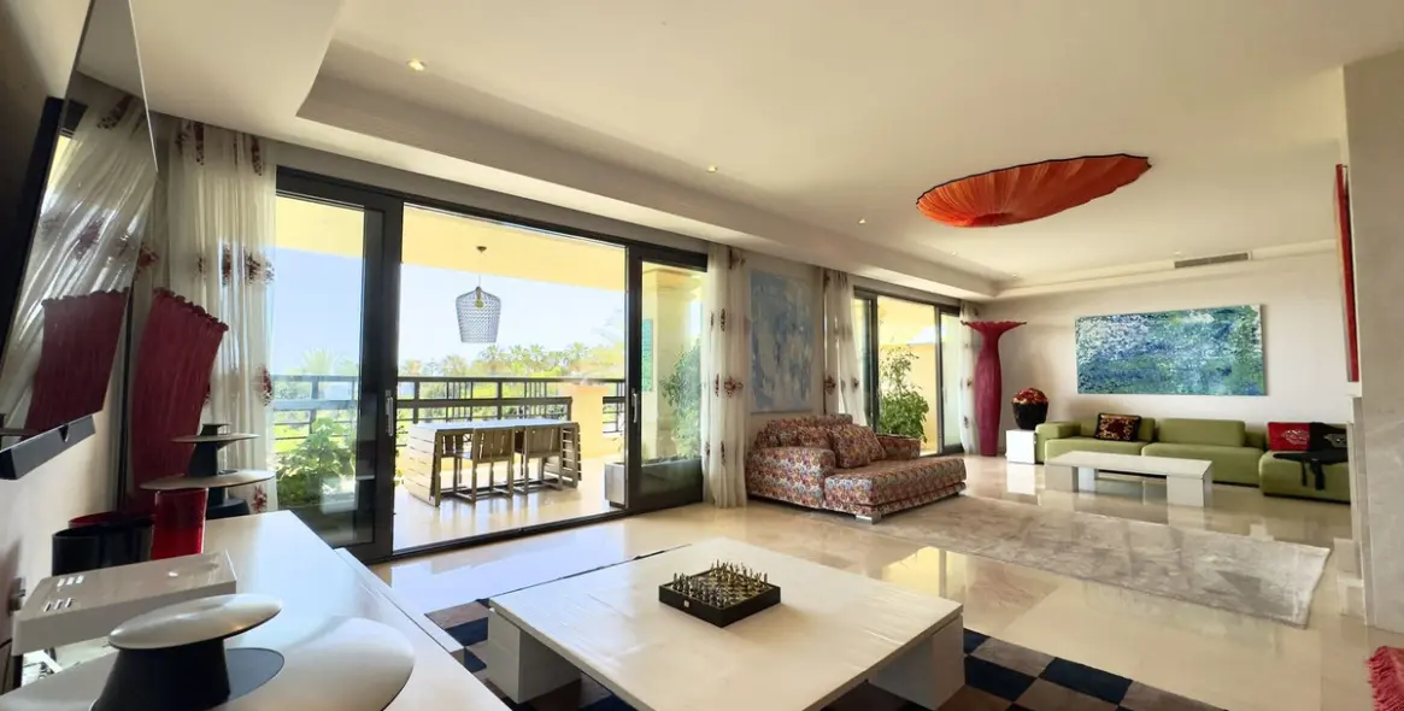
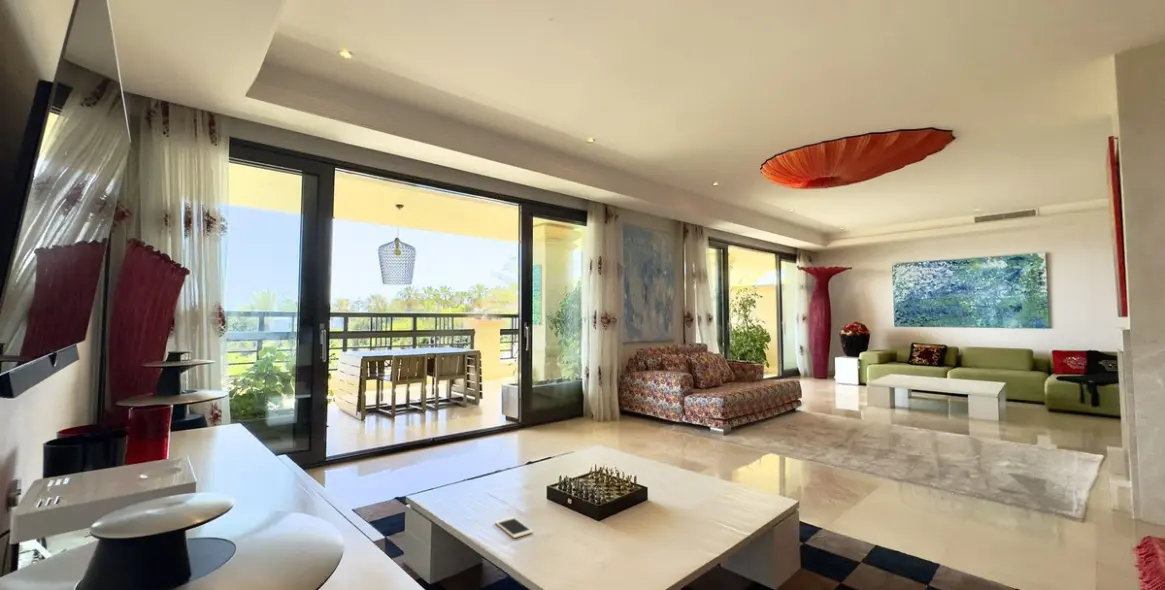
+ cell phone (513, 526)
